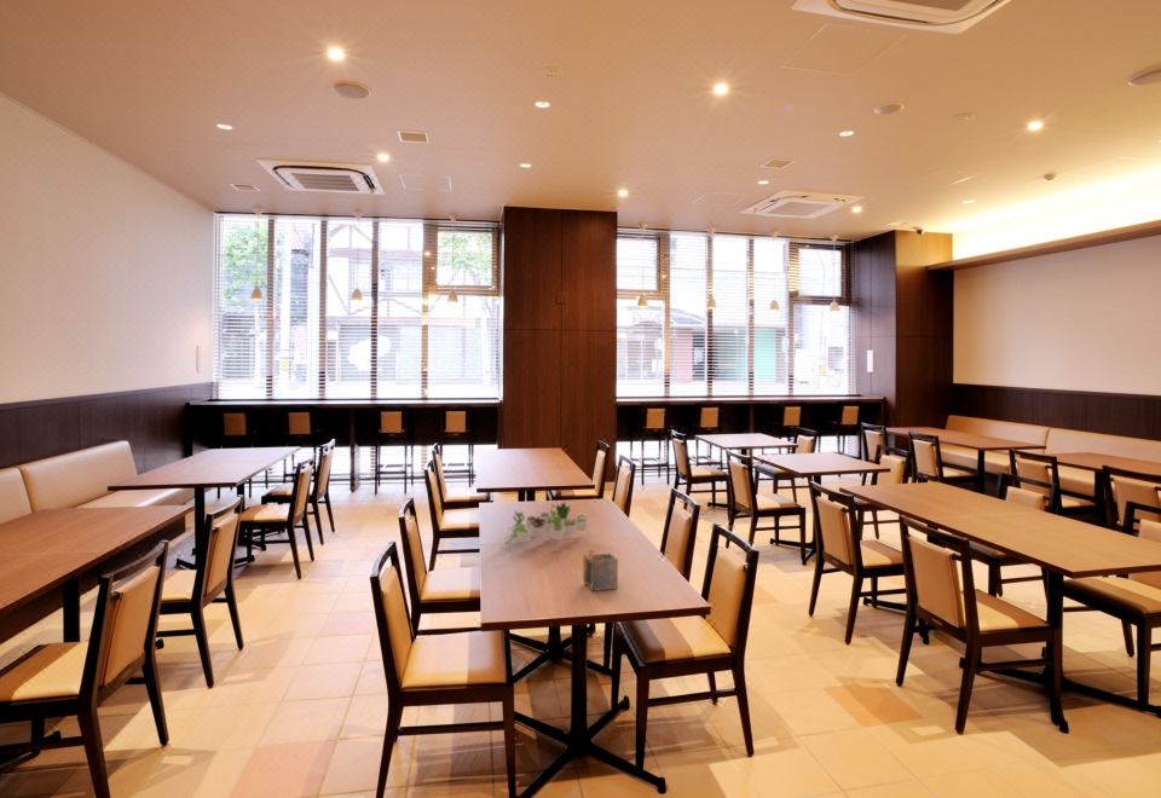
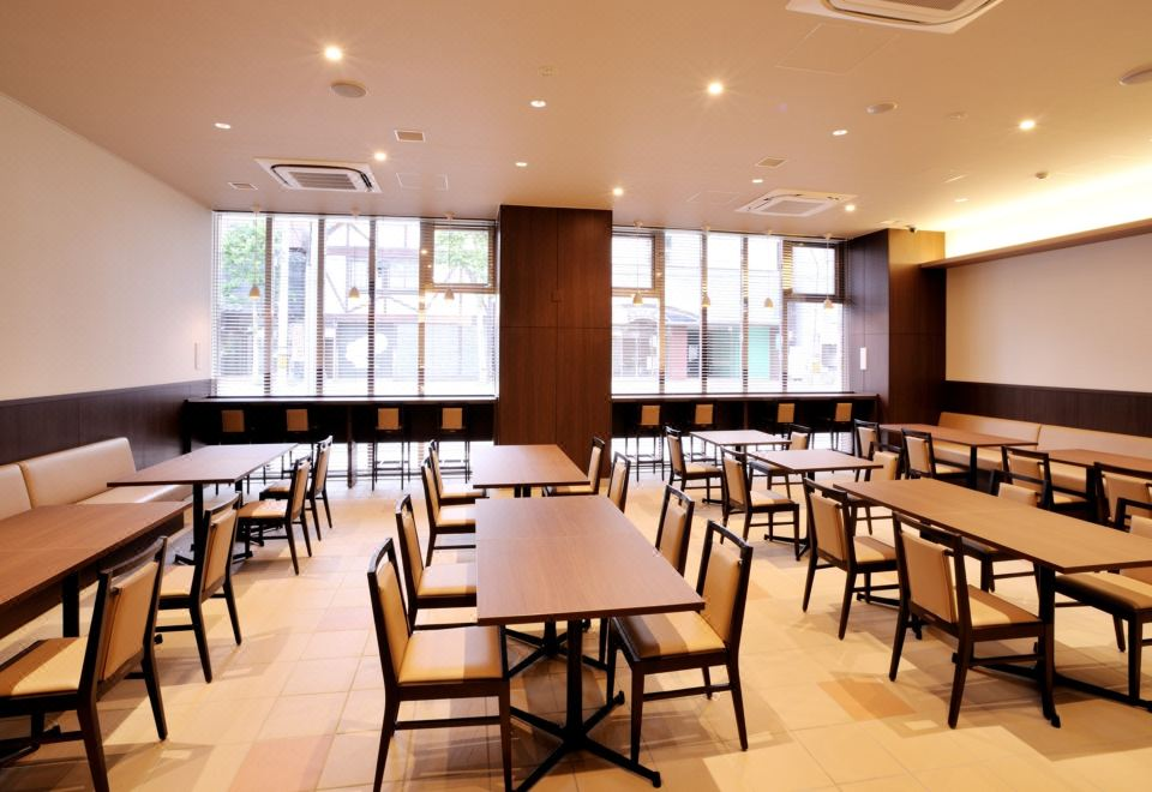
- succulent plant (537, 521)
- napkin holder (600, 566)
